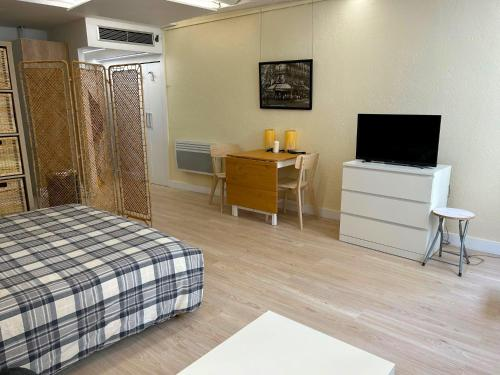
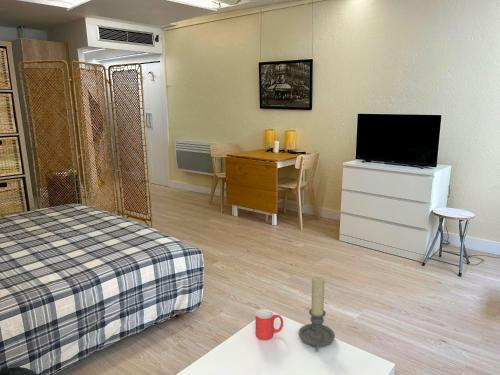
+ mug (269, 324)
+ candle holder (317, 310)
